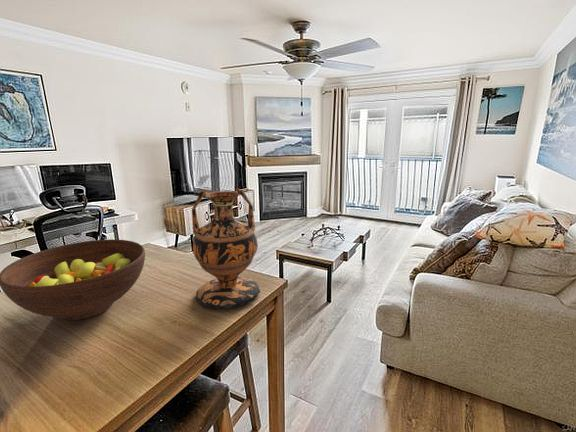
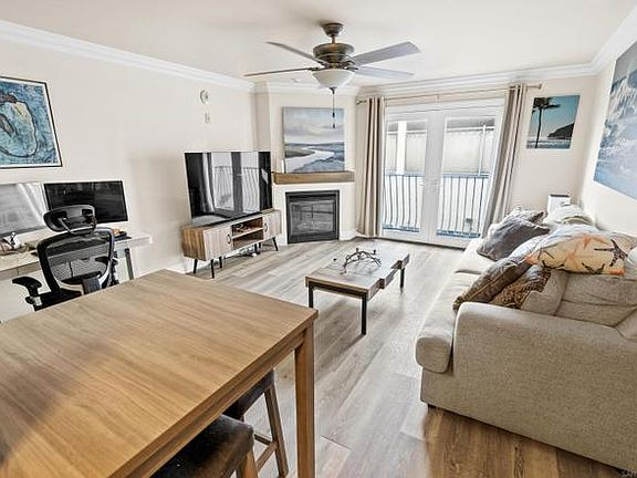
- fruit bowl (83, 284)
- vase (225, 244)
